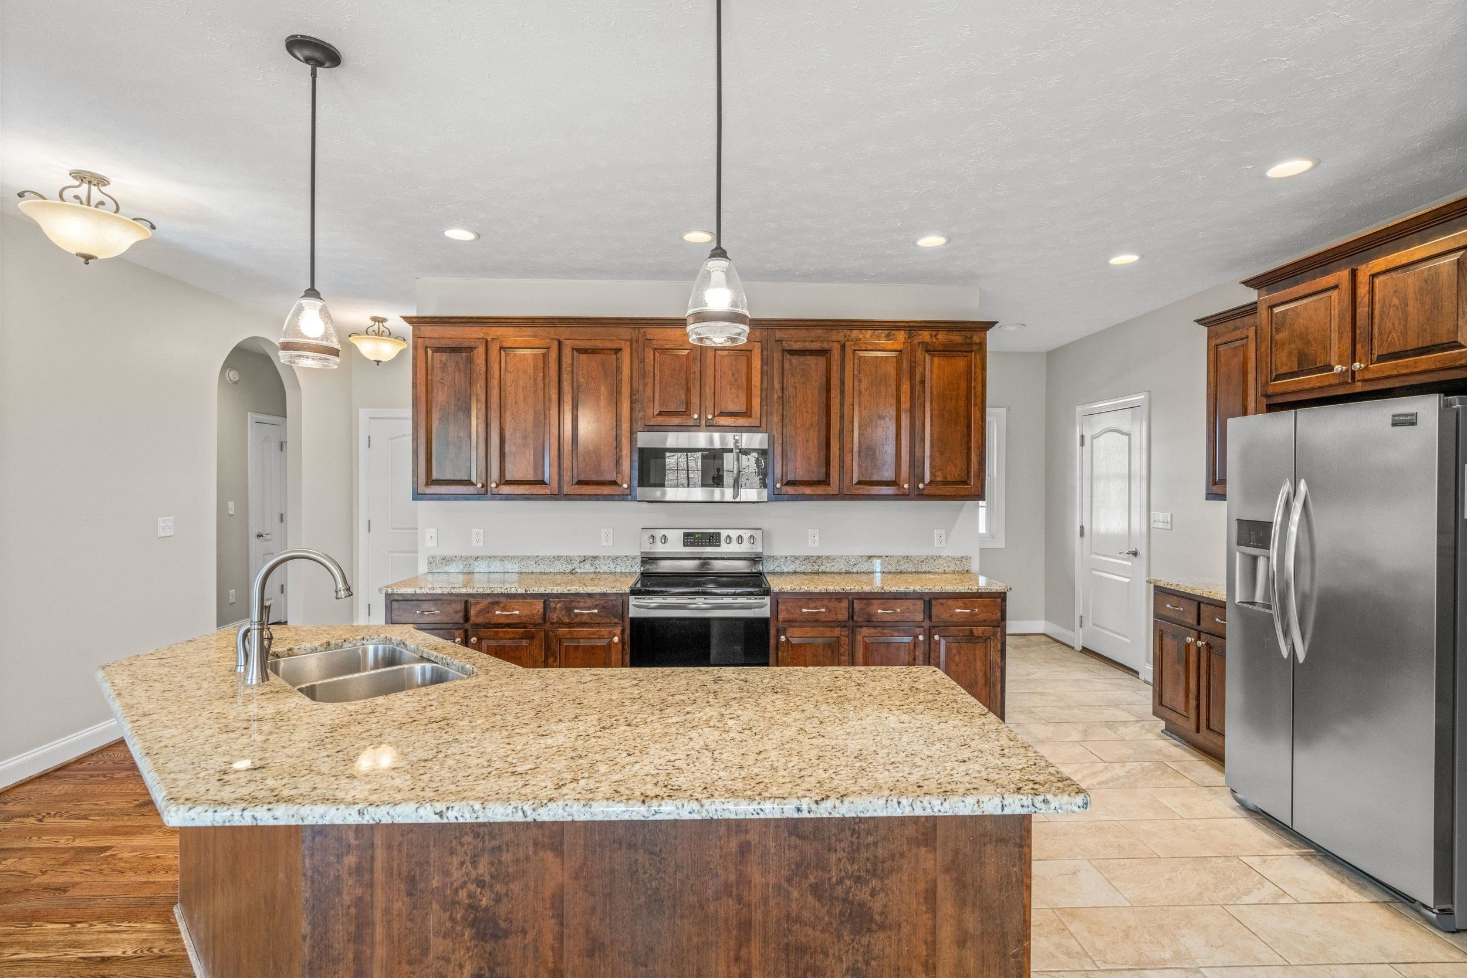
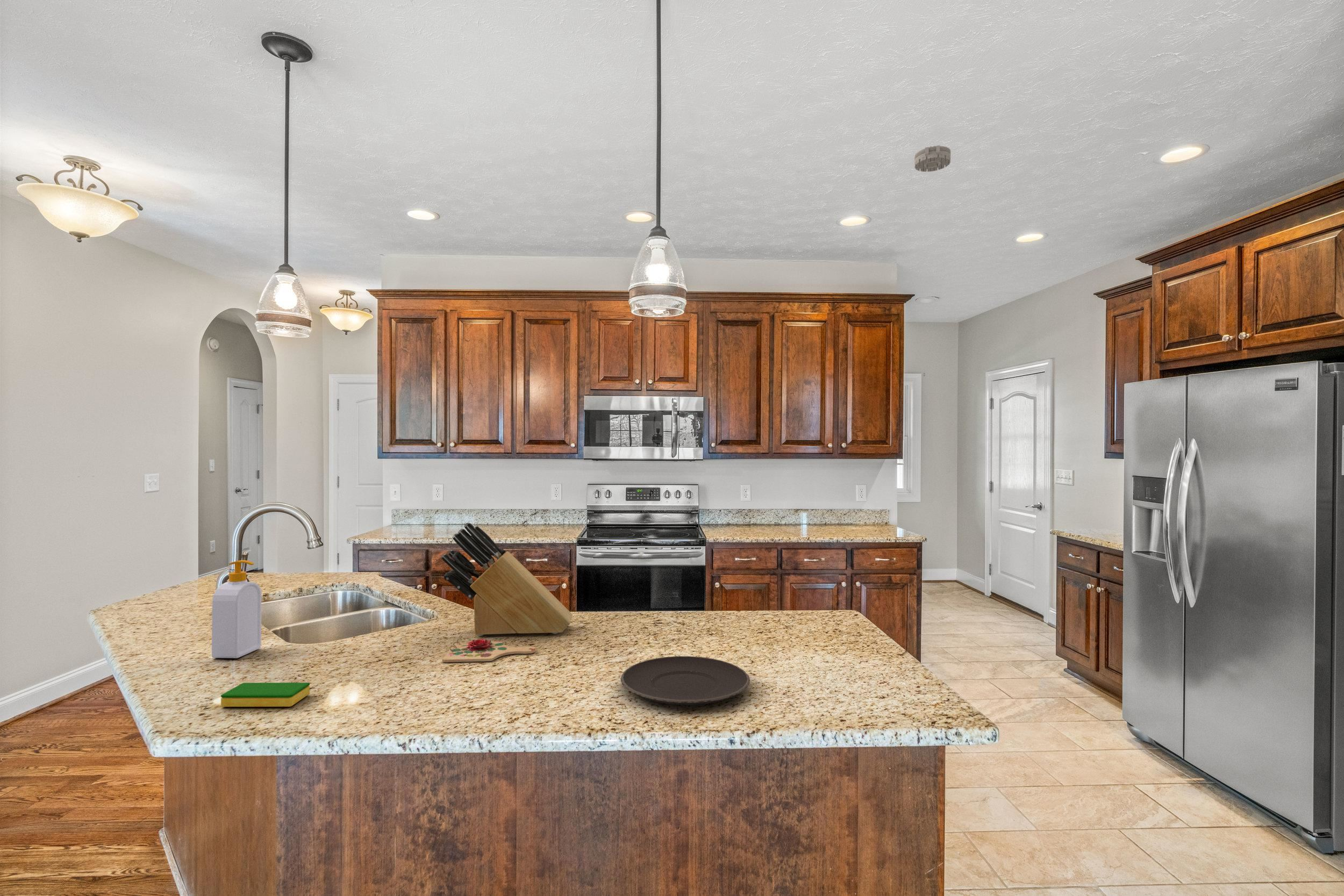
+ soap bottle (239, 607)
+ smoke detector (932, 158)
+ cutting board (492, 647)
+ plate (685, 681)
+ dish sponge (266, 694)
+ knife block (509, 576)
